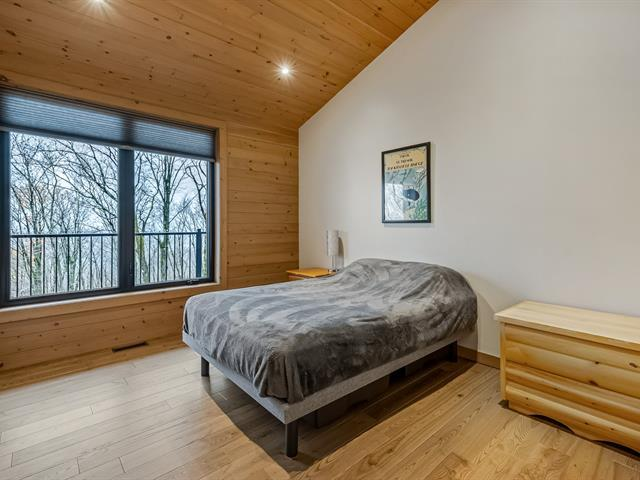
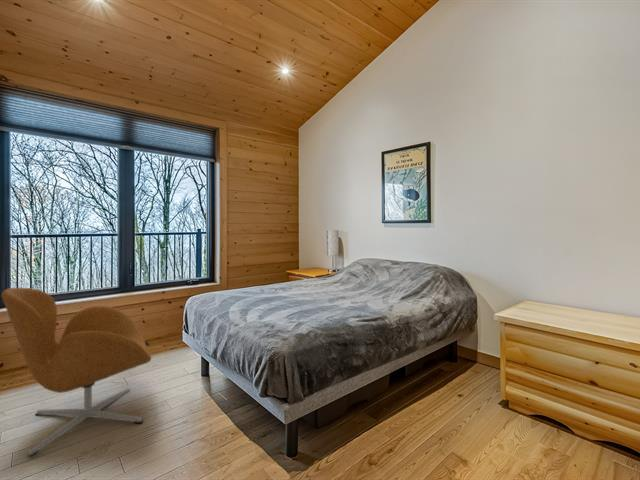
+ armchair (83, 352)
